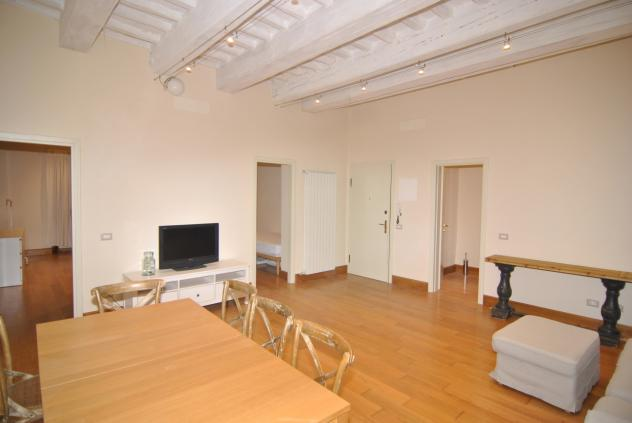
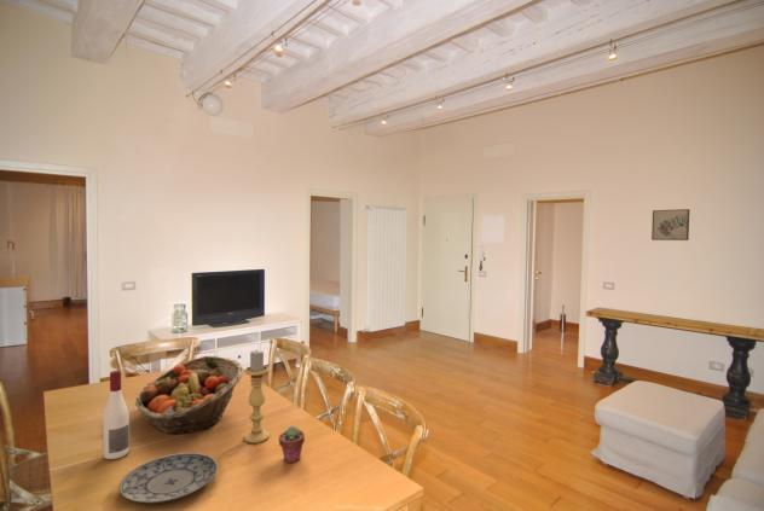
+ plate (170, 478)
+ fruit basket (191, 391)
+ alcohol (116, 412)
+ wall art (670, 225)
+ potted succulent (291, 442)
+ candle holder (256, 393)
